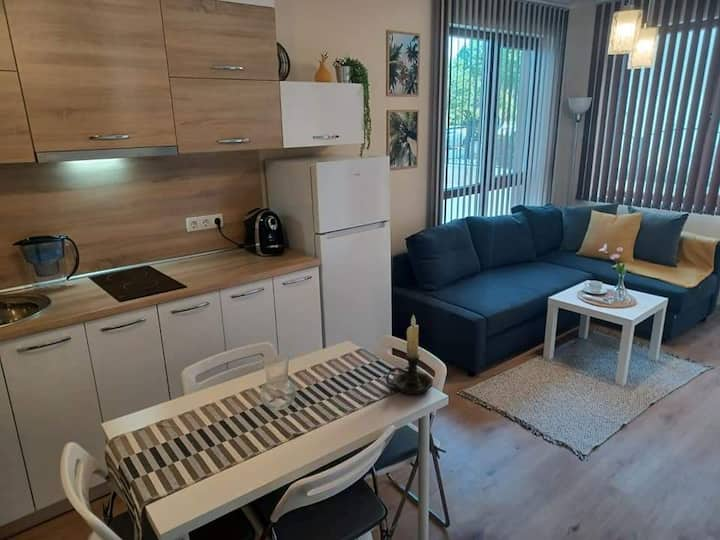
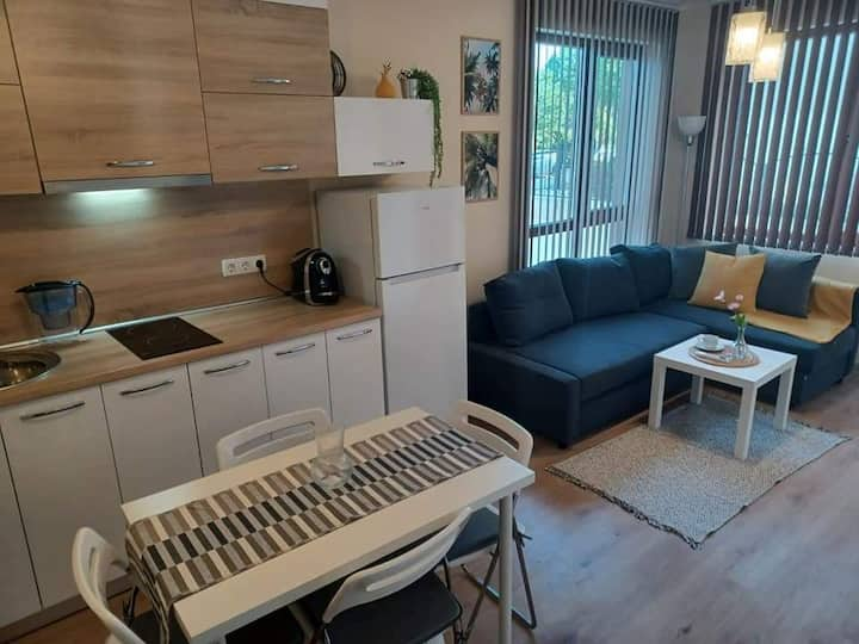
- candle holder (407, 352)
